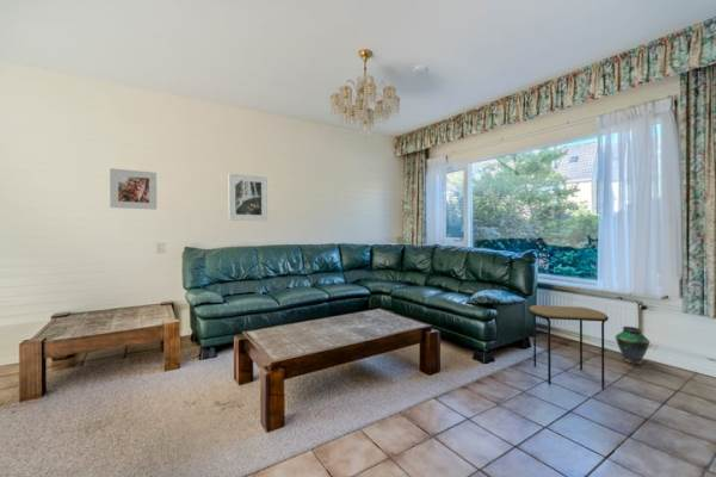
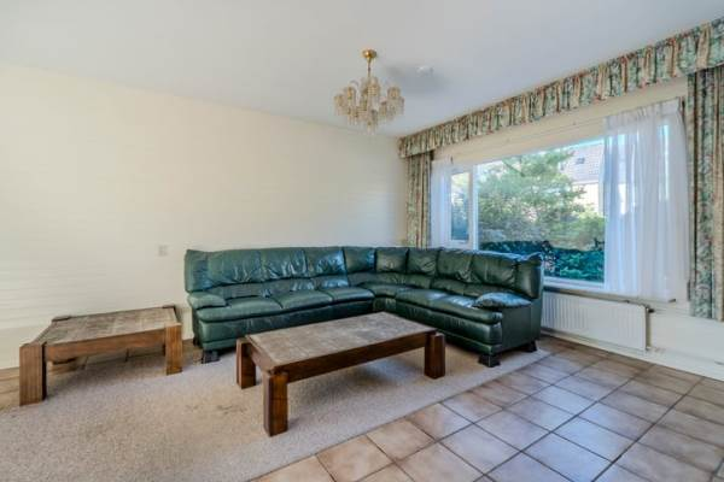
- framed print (248, 198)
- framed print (134, 190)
- side table (580, 343)
- vase (632, 343)
